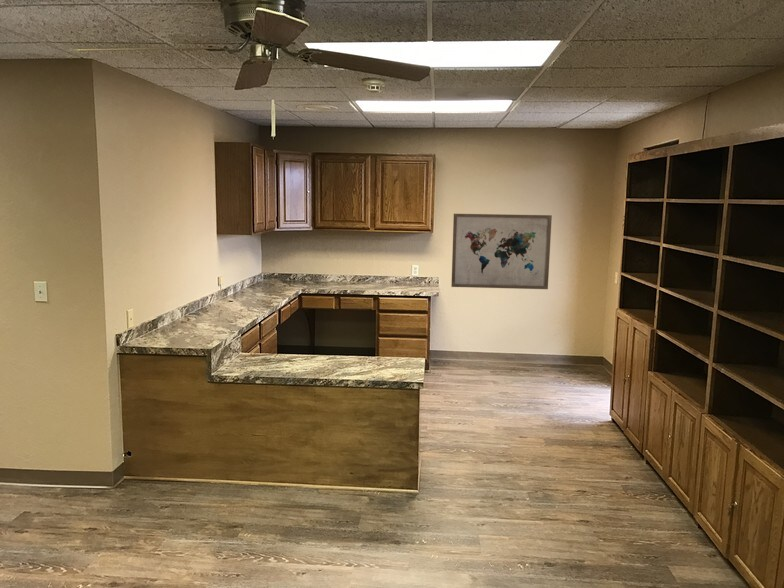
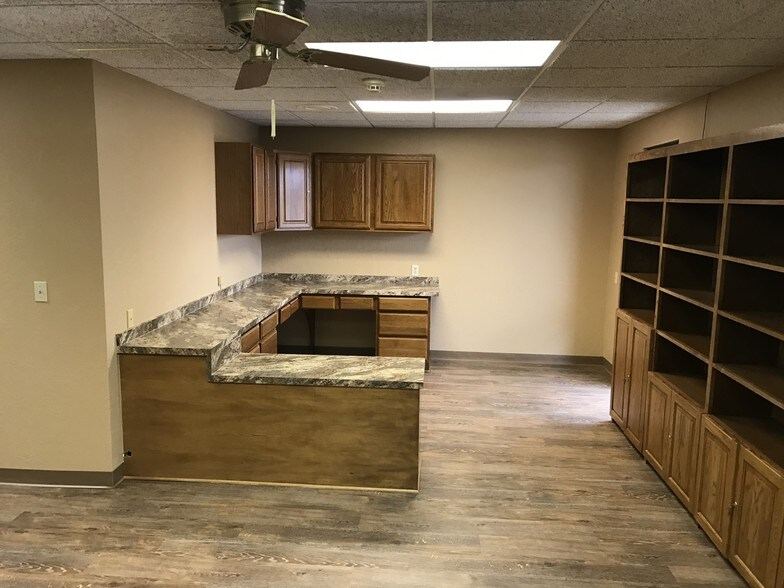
- wall art (500, 251)
